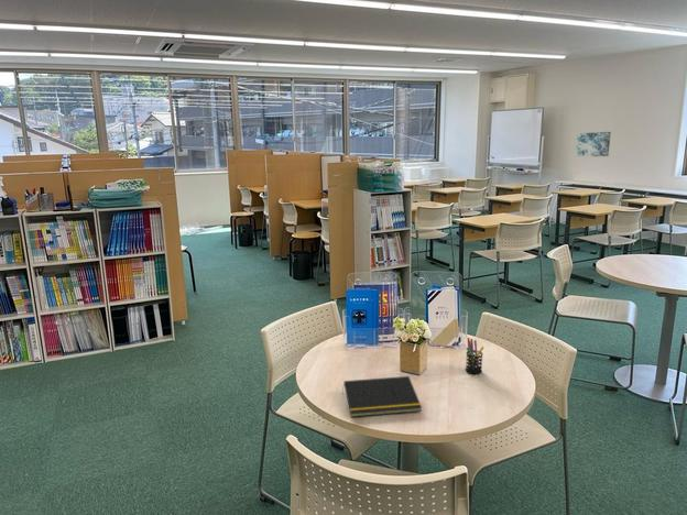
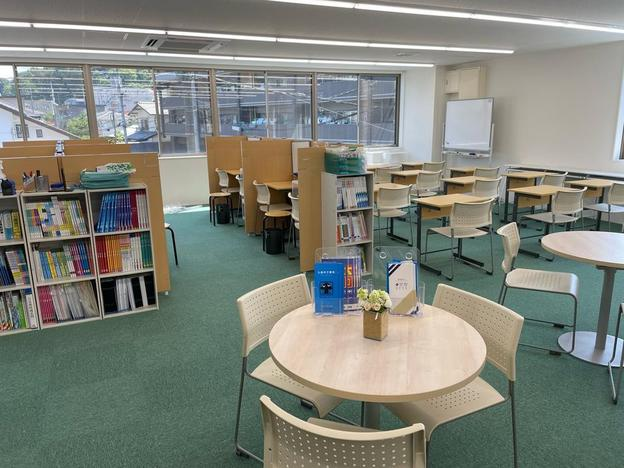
- notepad (381, 395)
- wall art (592, 144)
- pen holder (472, 355)
